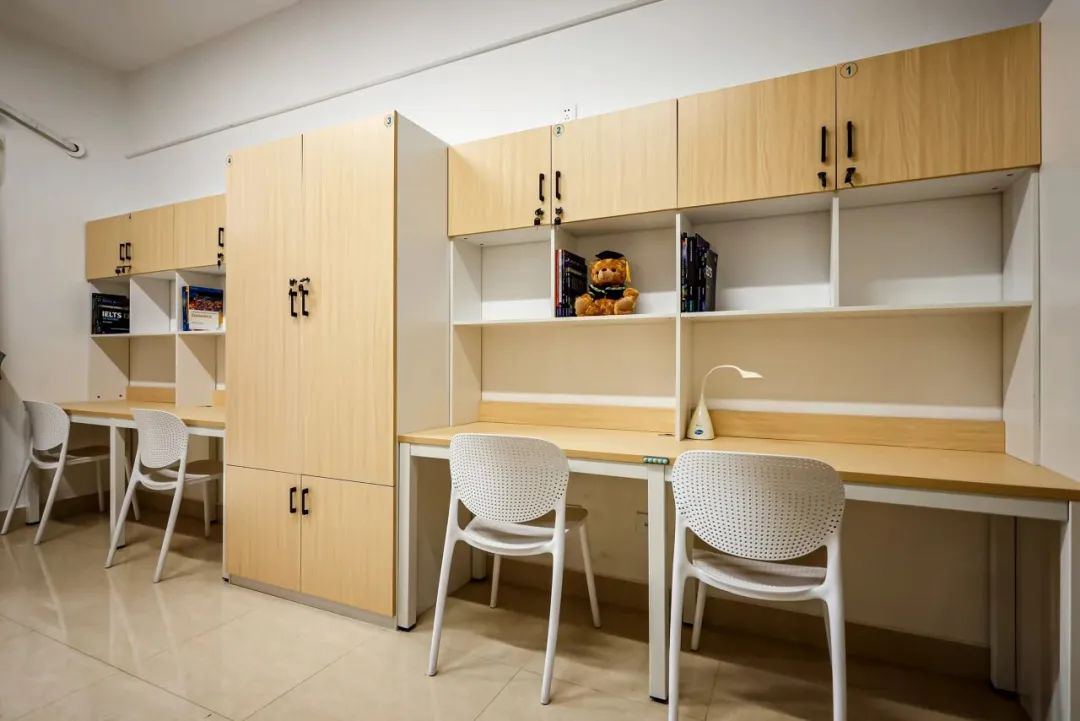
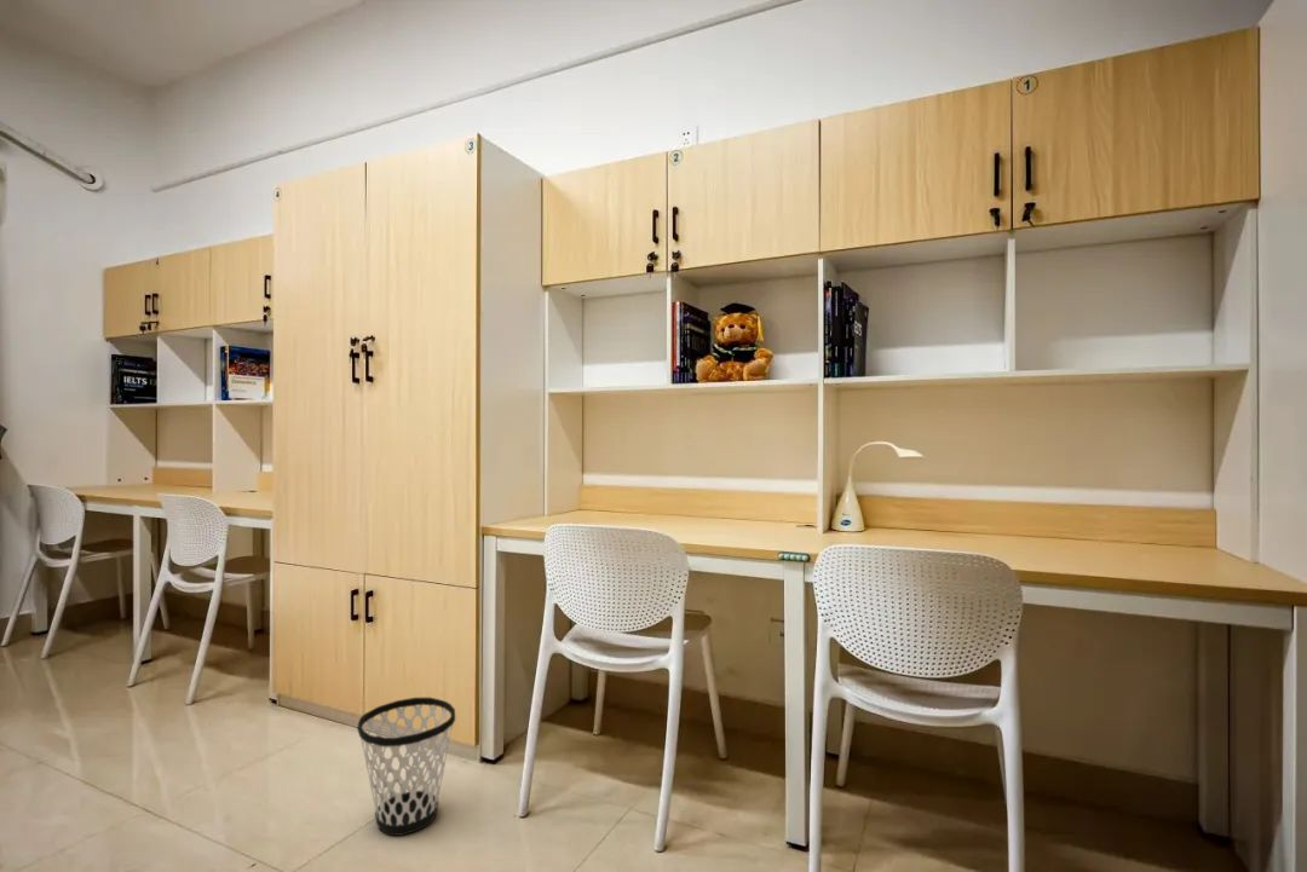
+ wastebasket (407, 766)
